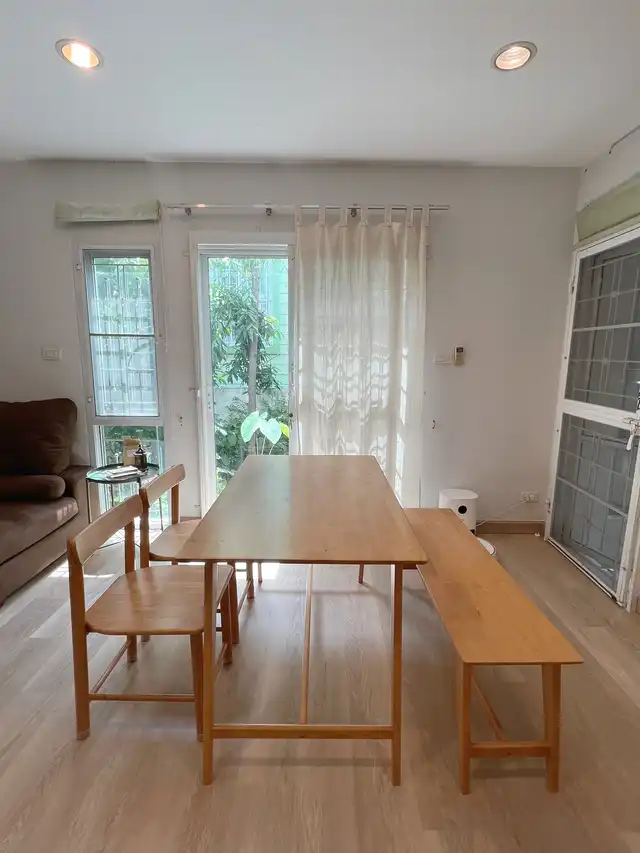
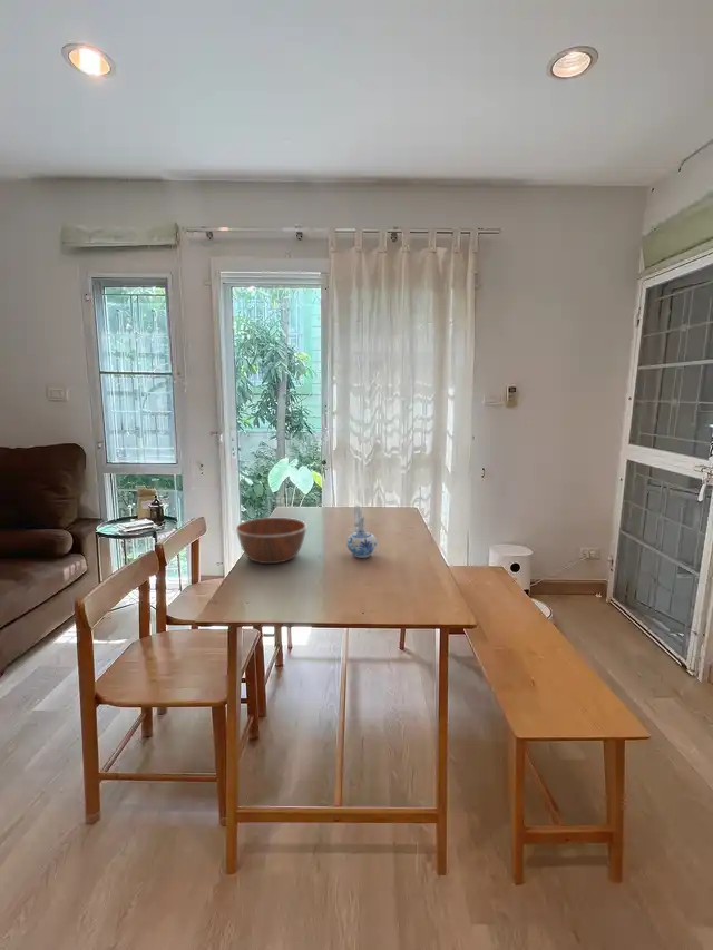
+ bowl (272, 541)
+ ceramic pitcher (361, 530)
